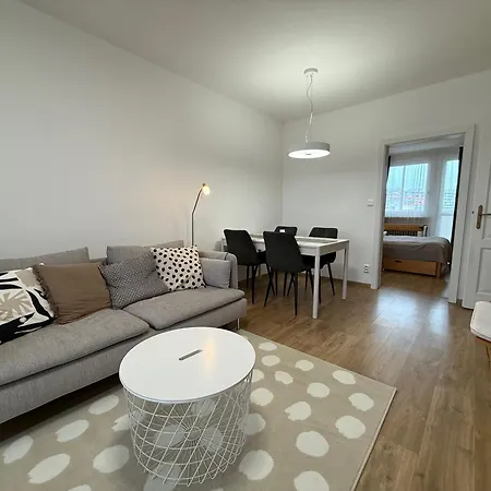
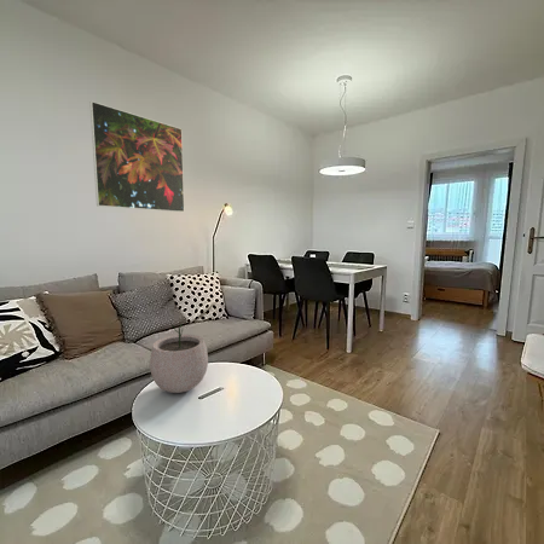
+ plant pot (179, 354)
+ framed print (143, 163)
